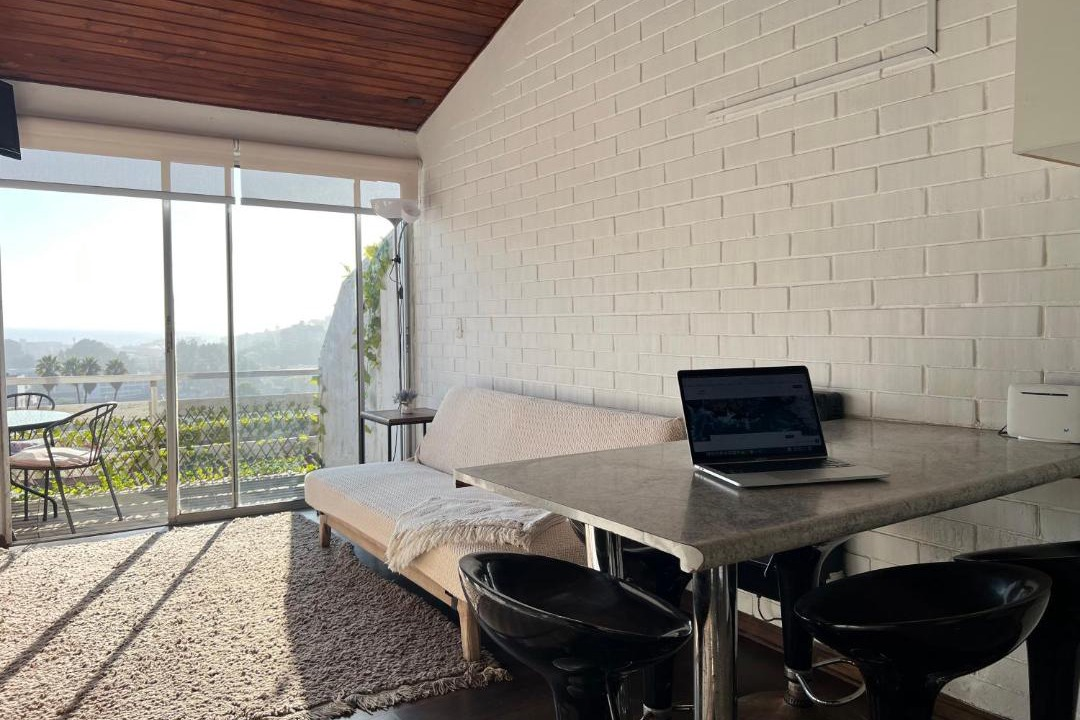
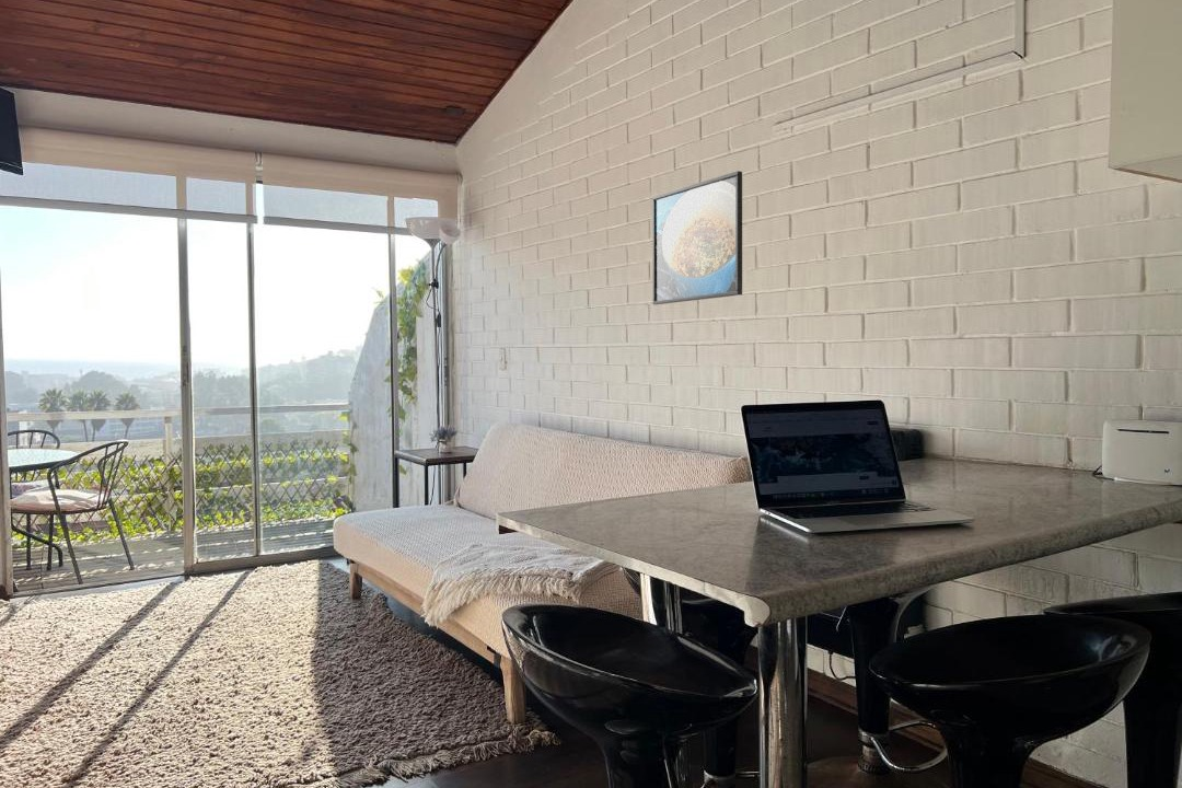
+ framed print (694, 242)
